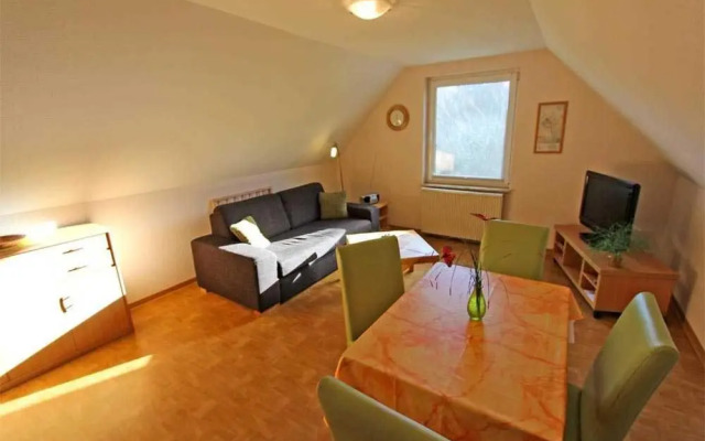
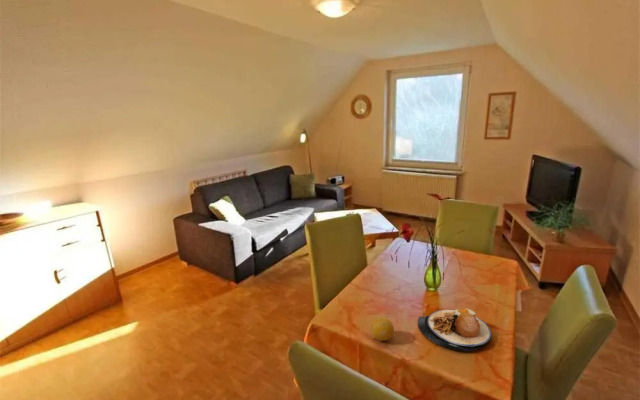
+ plate (453, 319)
+ fruit (382, 328)
